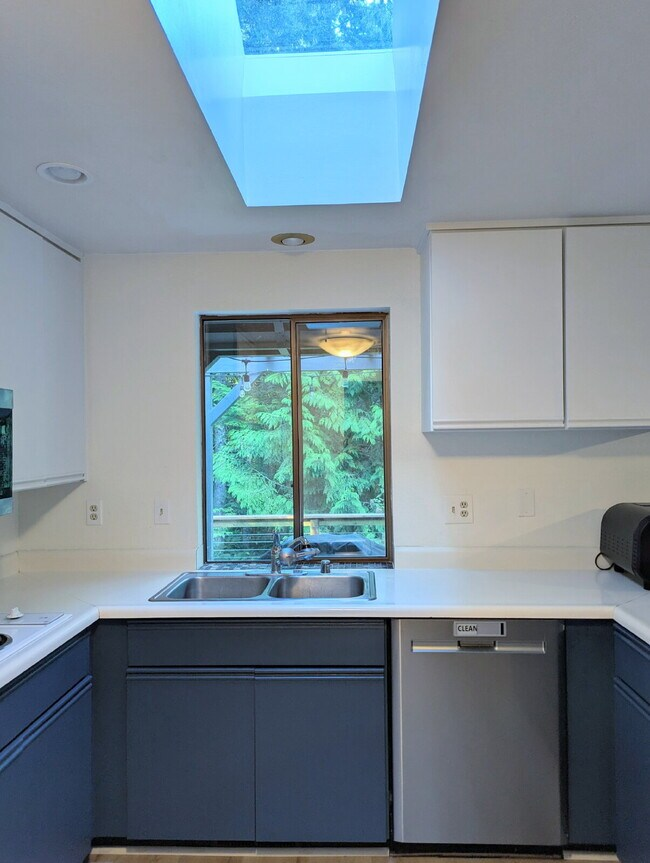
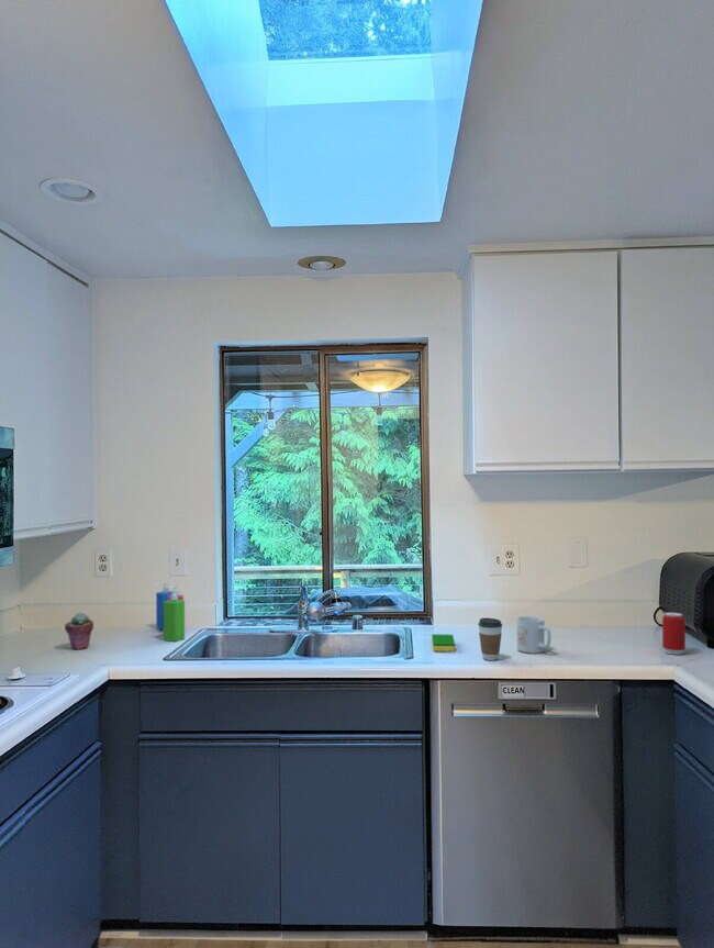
+ coffee cup (490, 638)
+ mug (535, 635)
+ soap dispenser (169, 610)
+ potted succulent (79, 629)
+ dish sponge (443, 642)
+ beverage can (673, 633)
